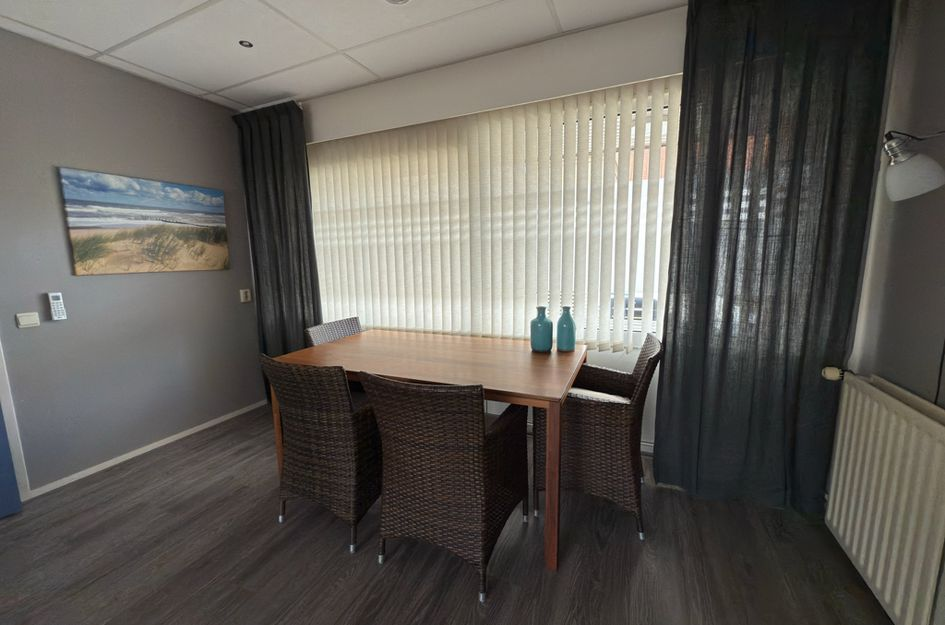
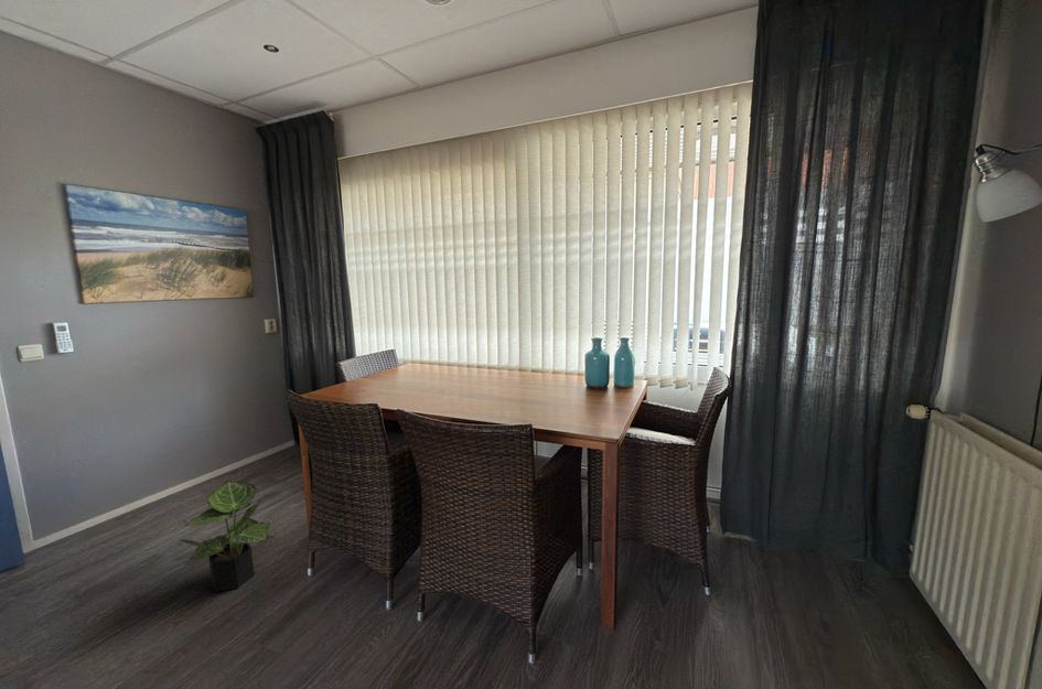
+ potted plant (236, 535)
